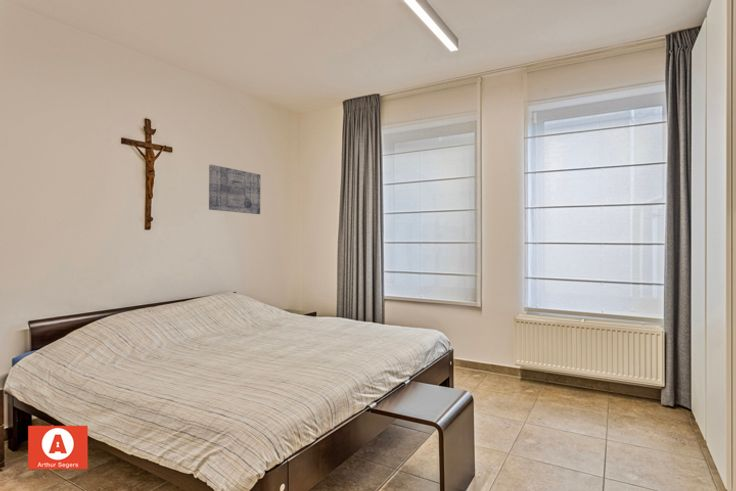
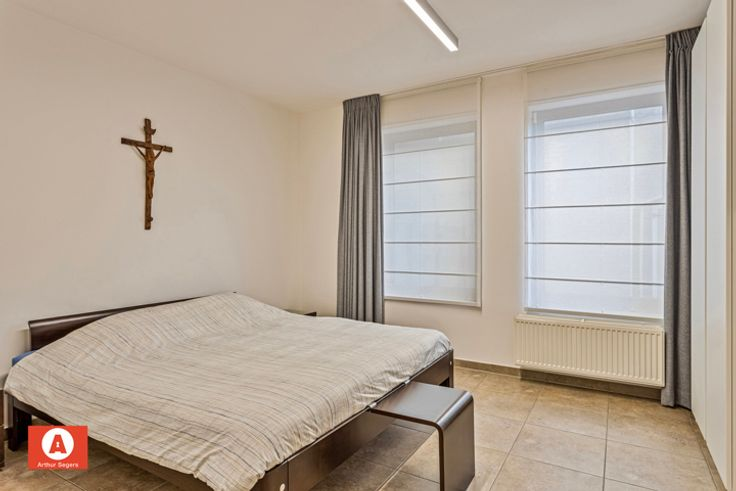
- wall art (236, 191)
